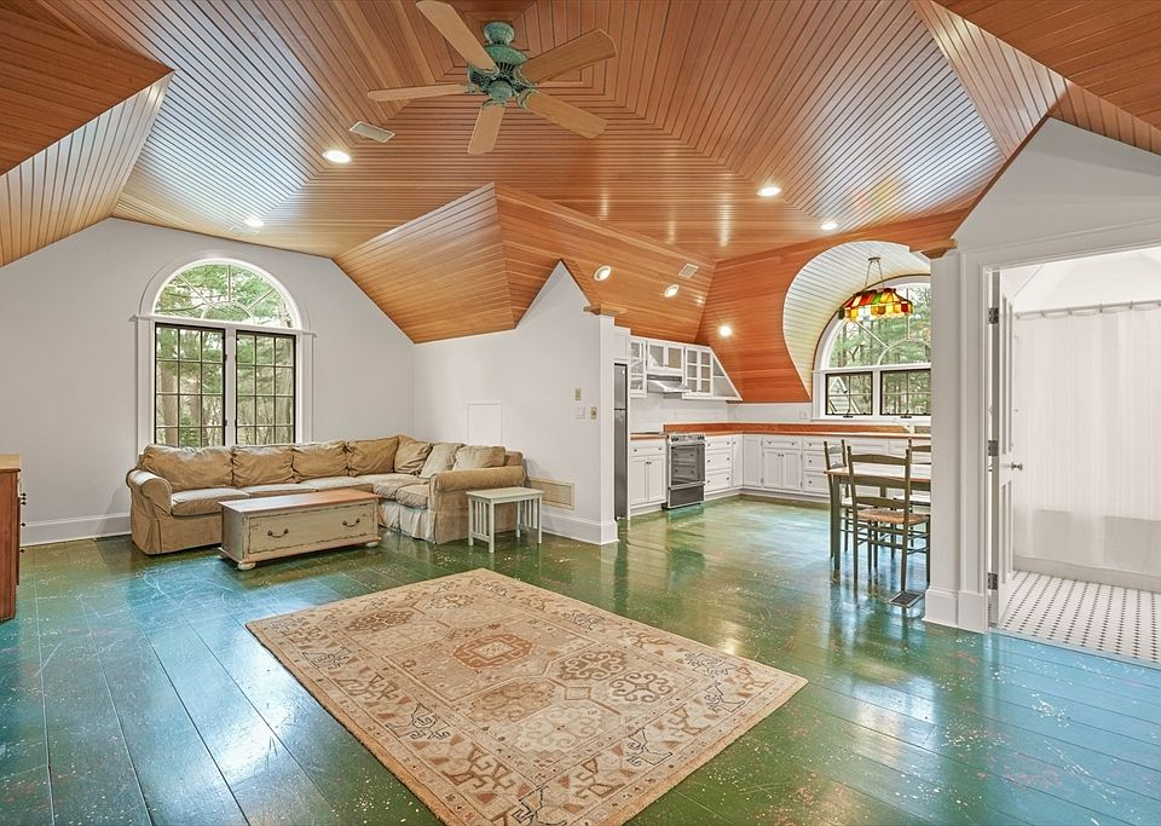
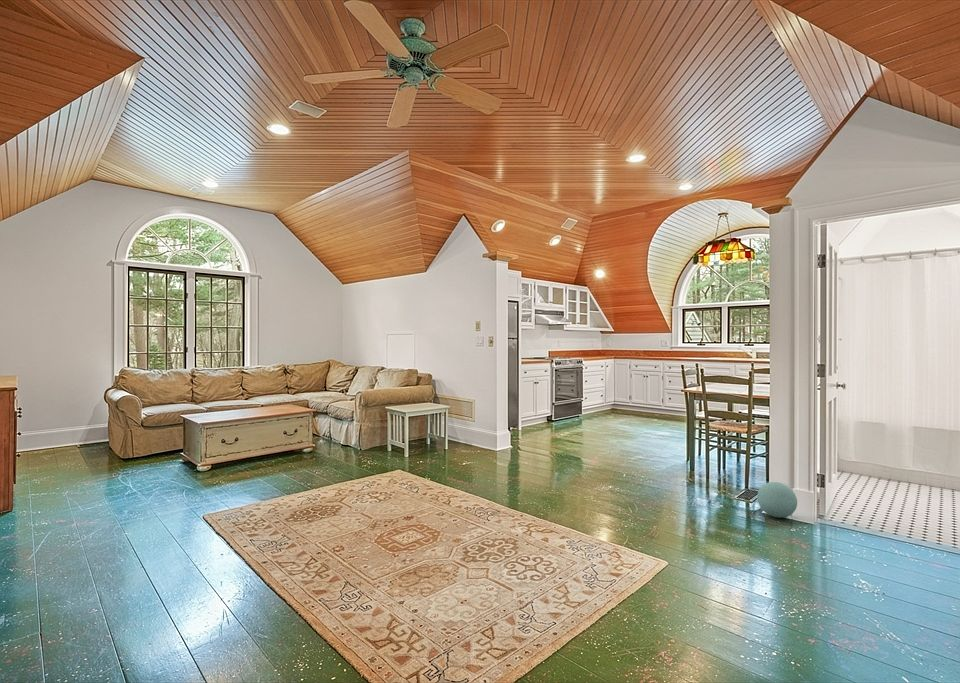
+ ball (776, 499)
